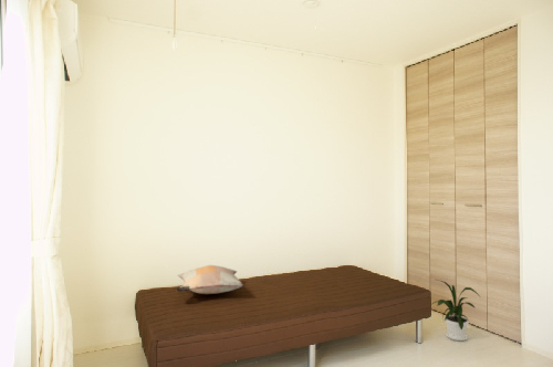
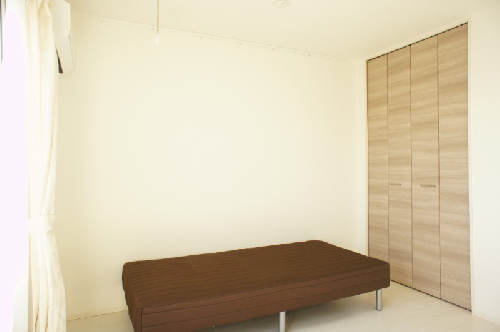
- house plant (455, 308)
- decorative pillow (209, 280)
